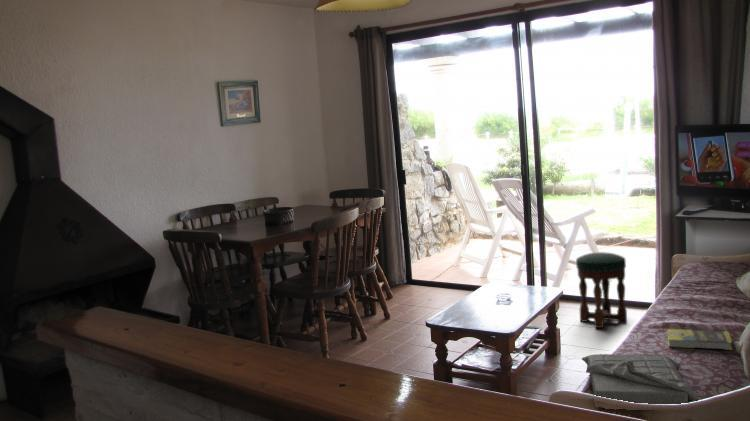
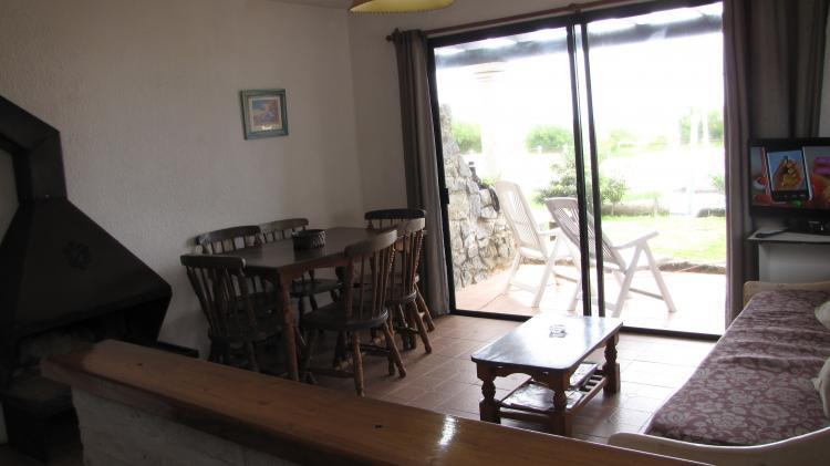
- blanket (637, 371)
- book (698, 338)
- stool (602, 288)
